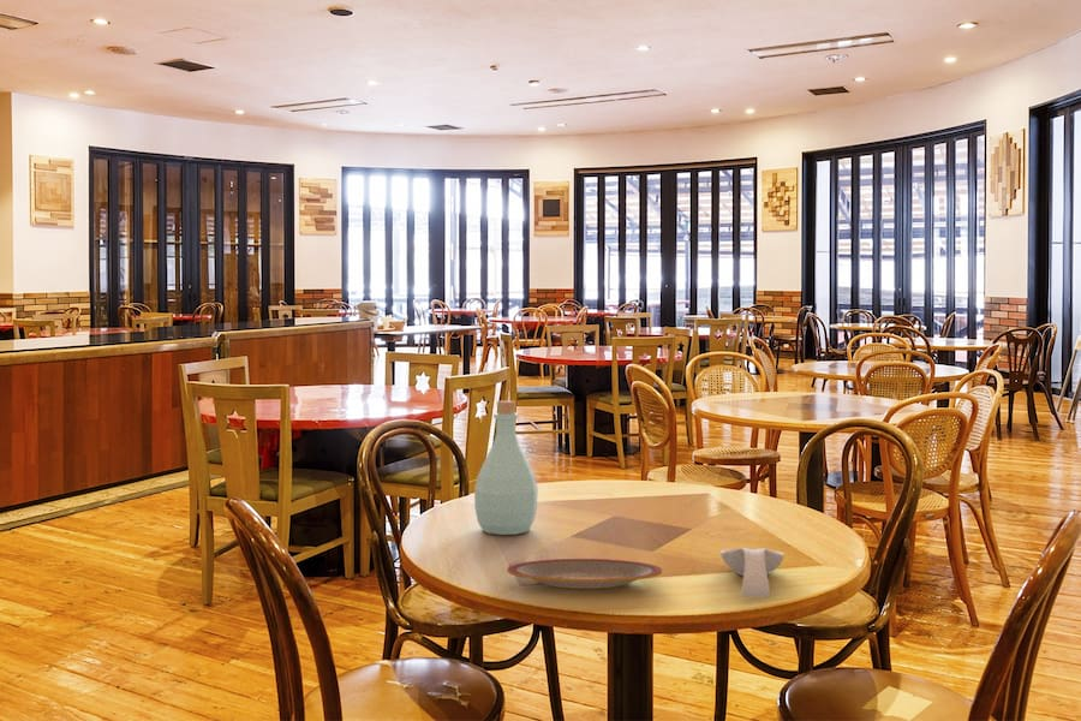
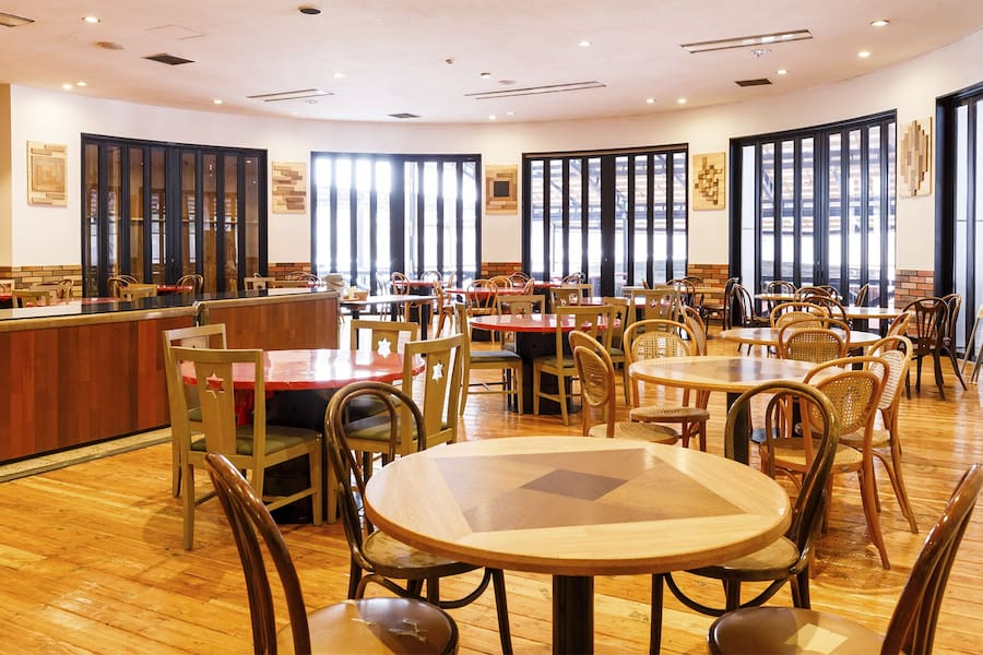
- spoon rest (753, 561)
- plate (584, 576)
- bottle (506, 465)
